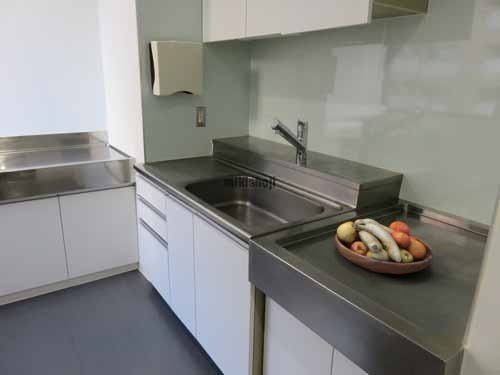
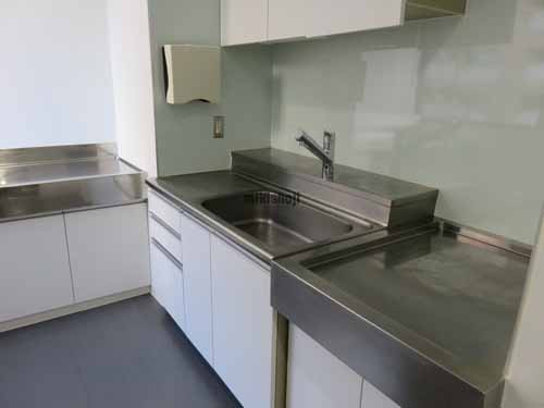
- fruit bowl (383, 239)
